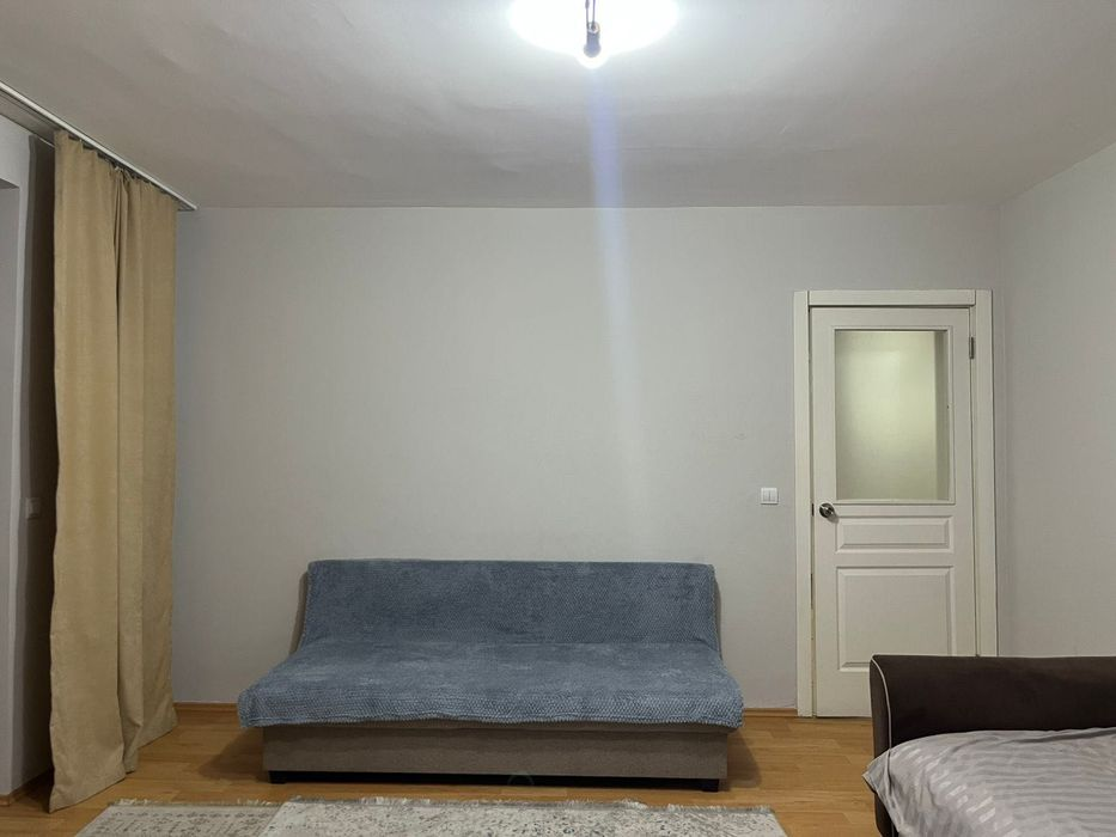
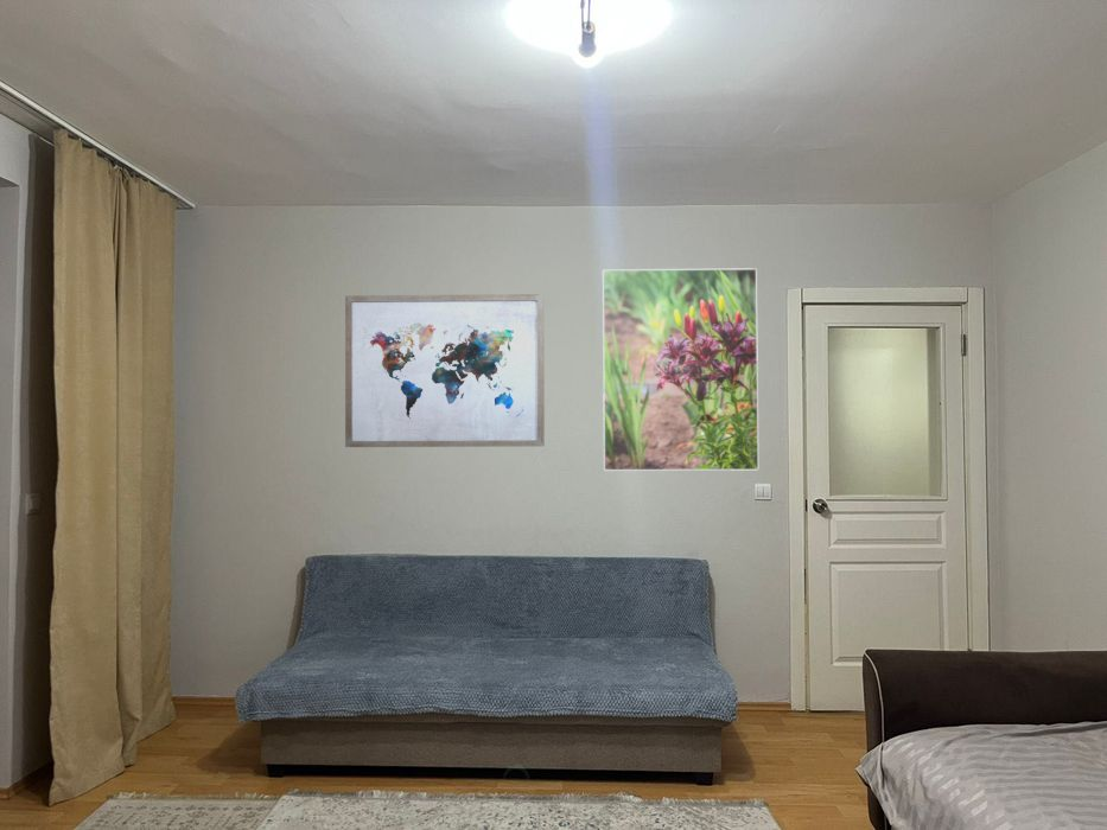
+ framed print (680, 369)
+ wall art (444, 370)
